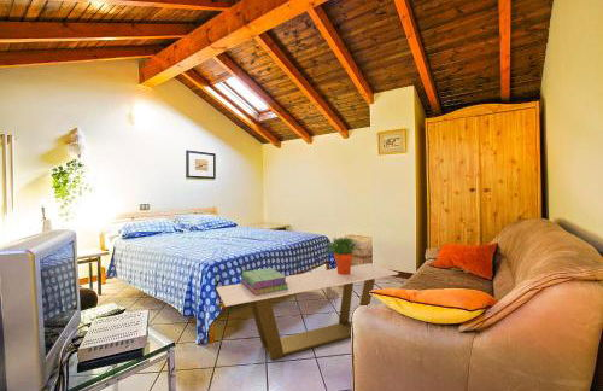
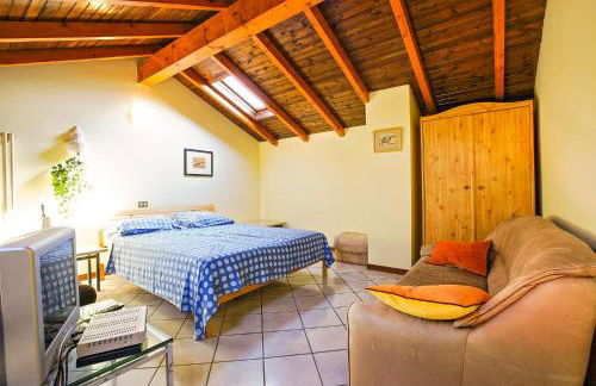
- coffee table (317, 328)
- potted plant (343, 255)
- stack of books (263, 279)
